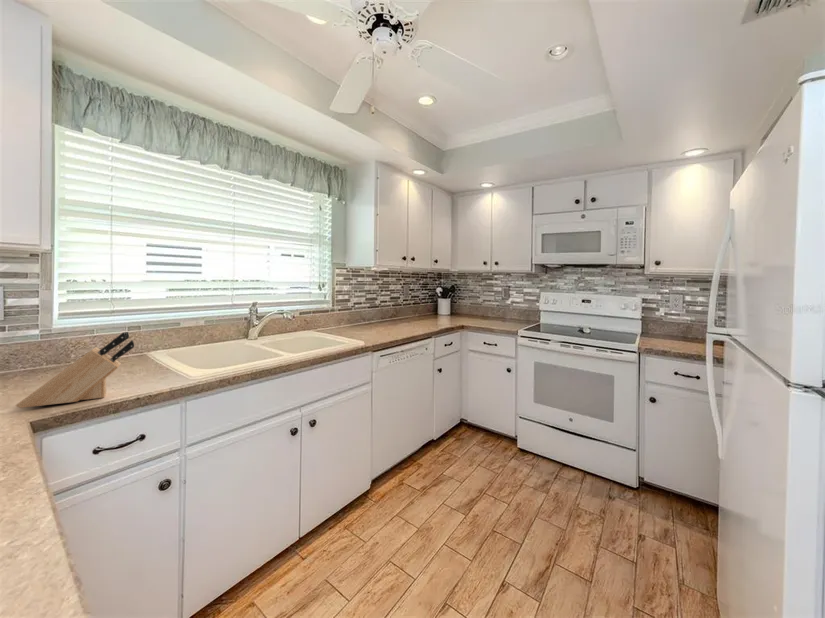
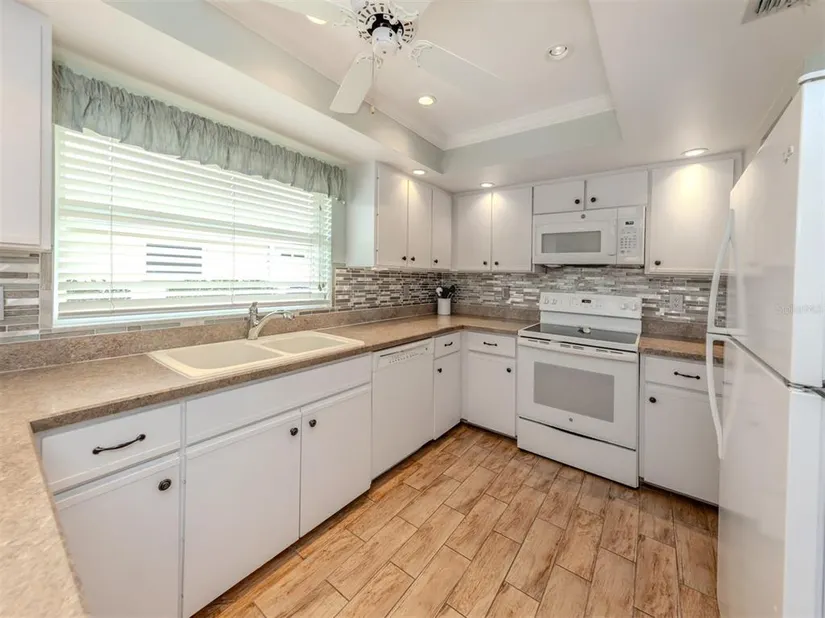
- knife block (81, 365)
